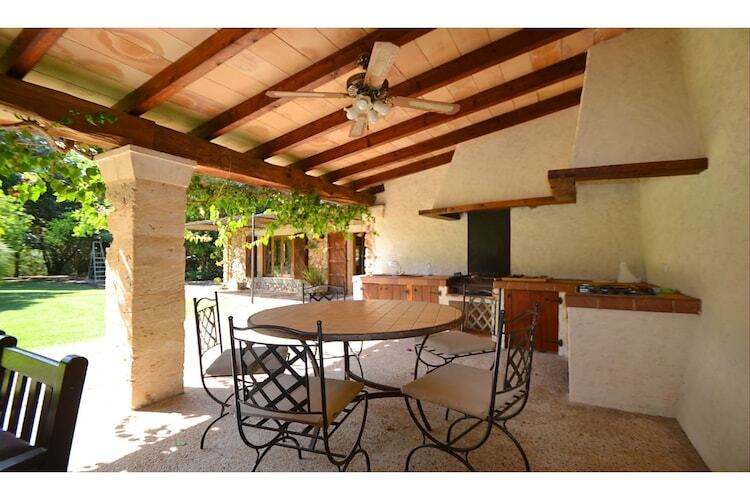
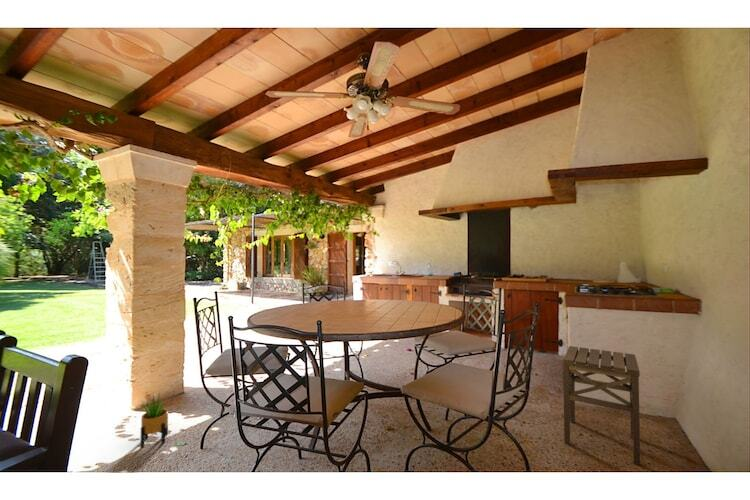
+ potted plant (154, 417)
+ side table (600, 400)
